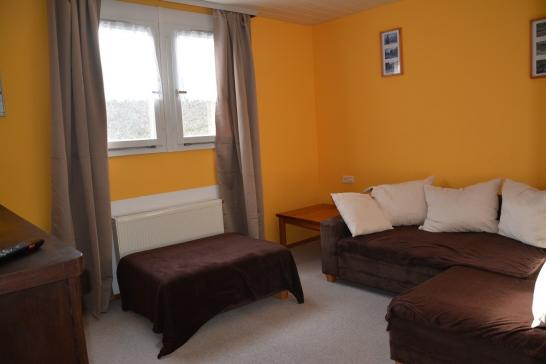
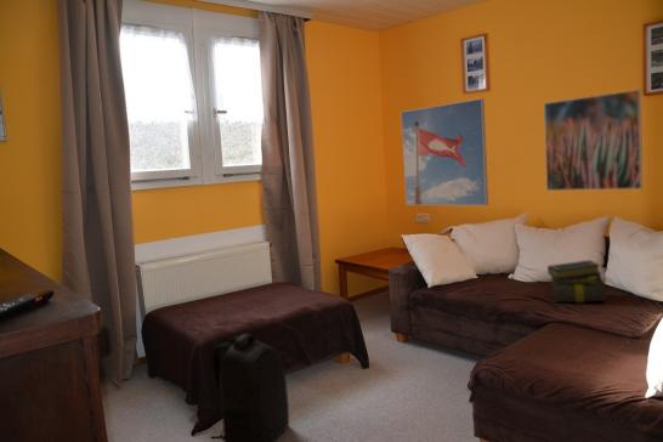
+ backpack (244, 385)
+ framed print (442, 155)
+ stack of books (576, 280)
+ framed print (590, 143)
